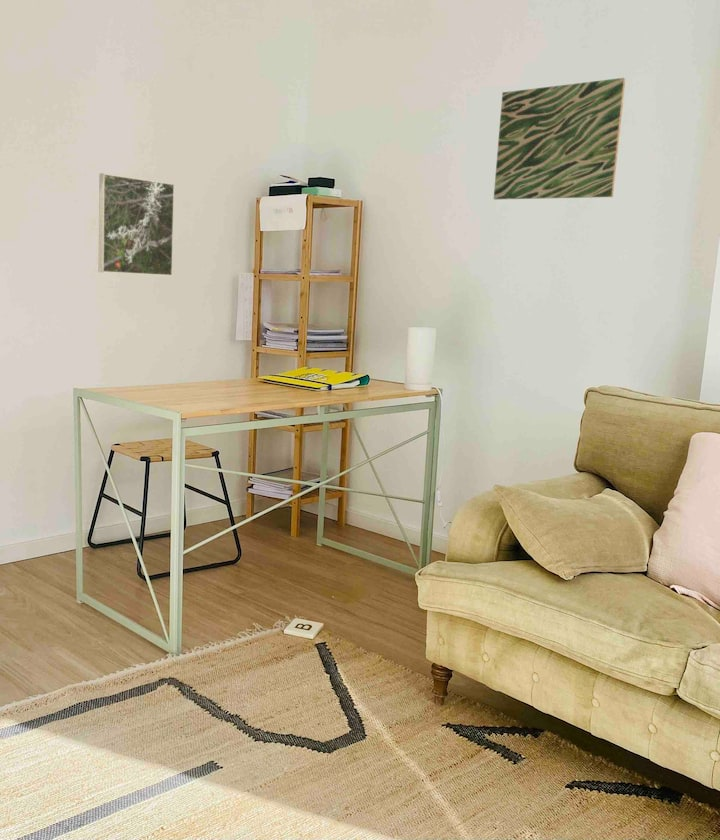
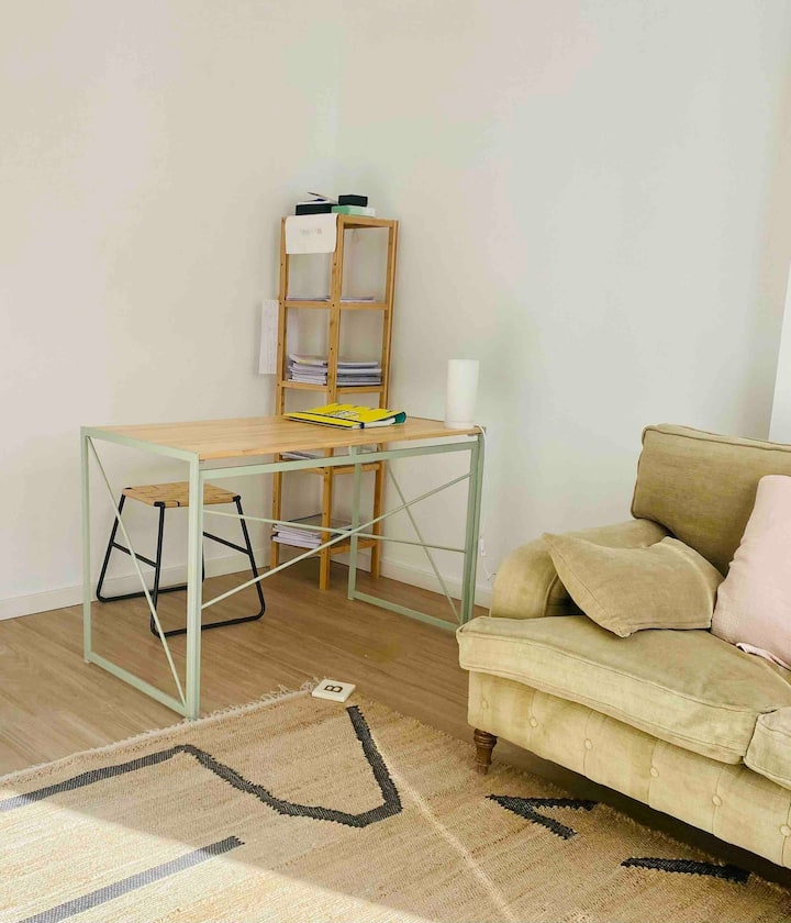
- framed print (137, 226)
- wall art (555, 142)
